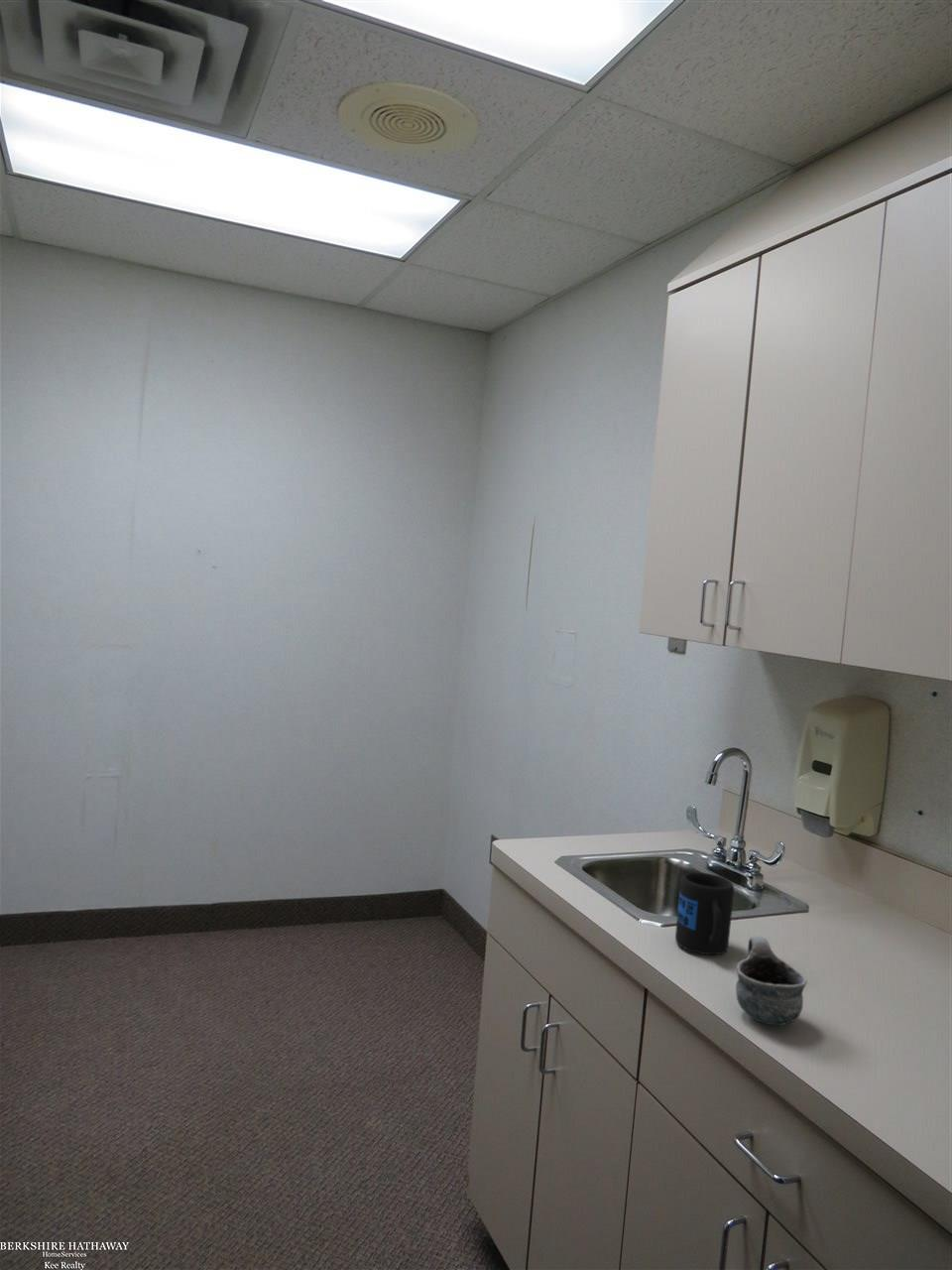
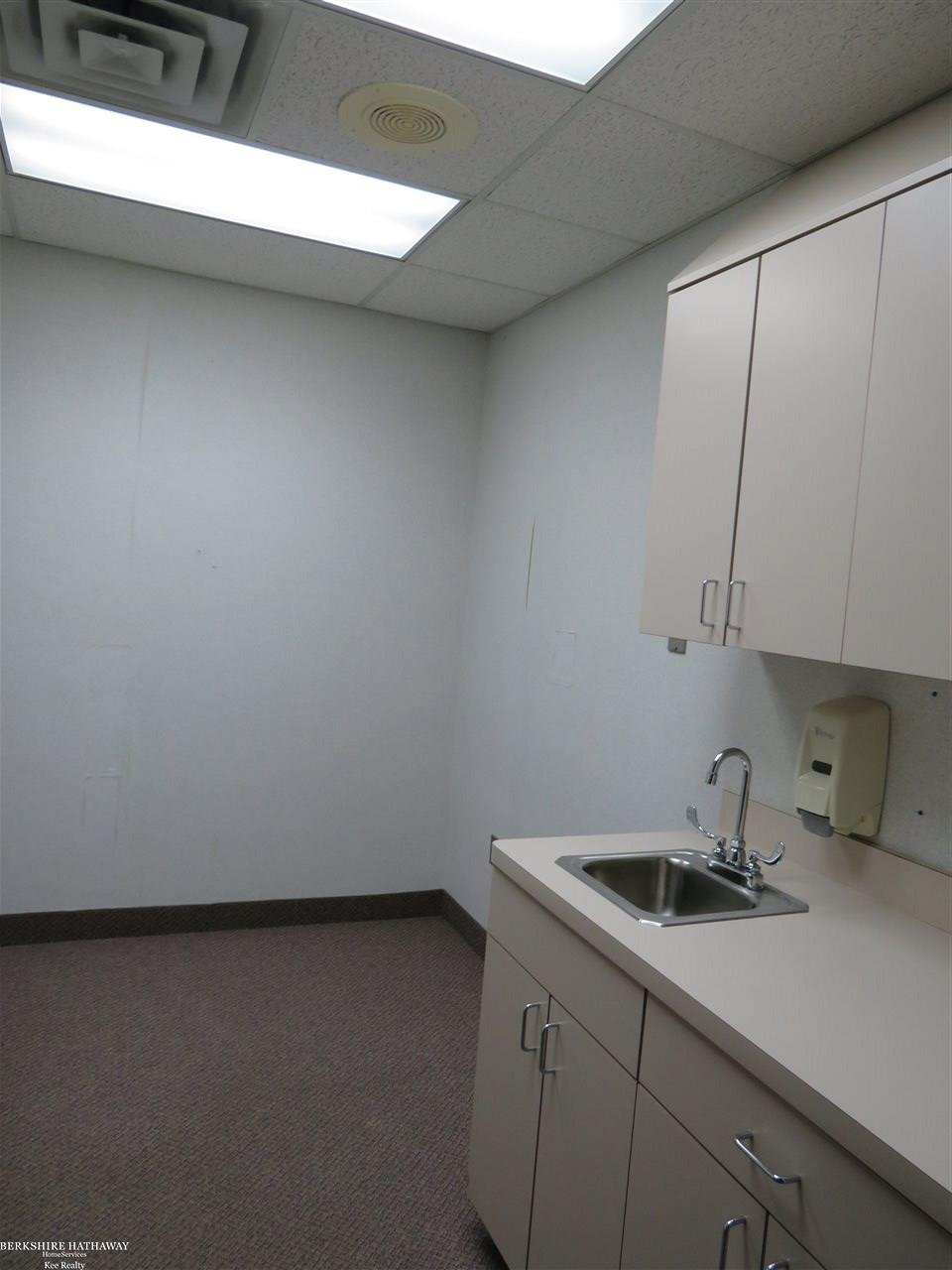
- mug (764, 980)
- mug (707, 916)
